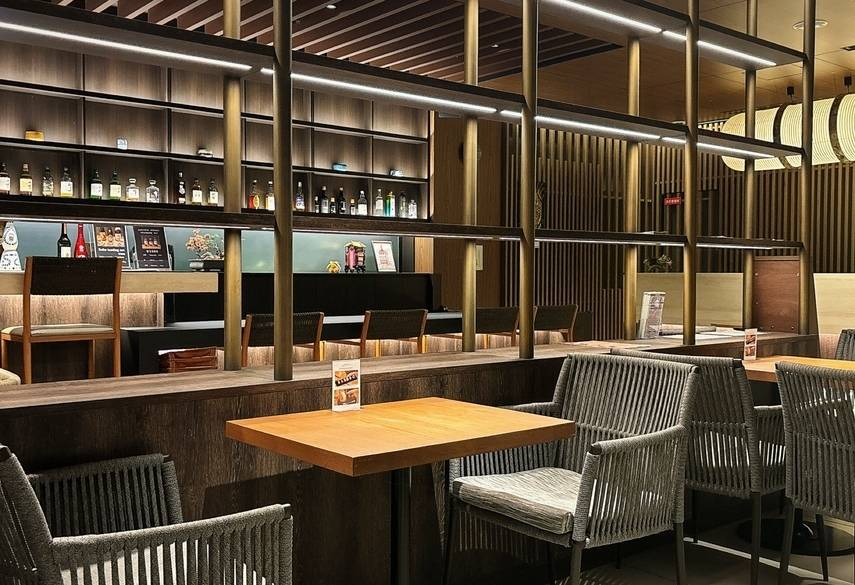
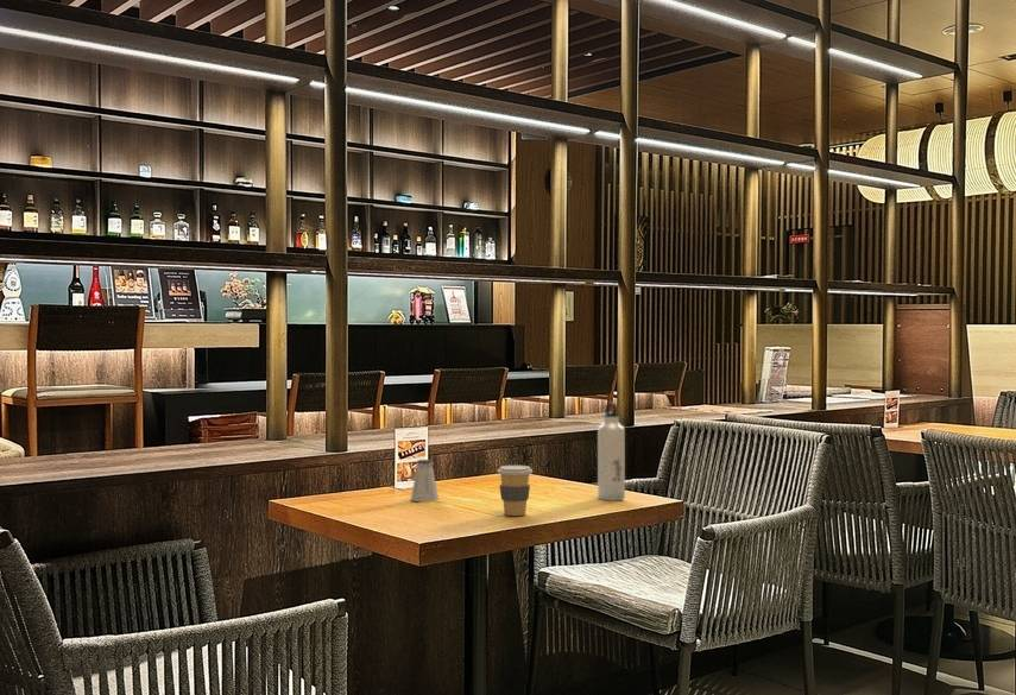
+ saltshaker (424, 479)
+ coffee cup (515, 489)
+ water bottle (611, 450)
